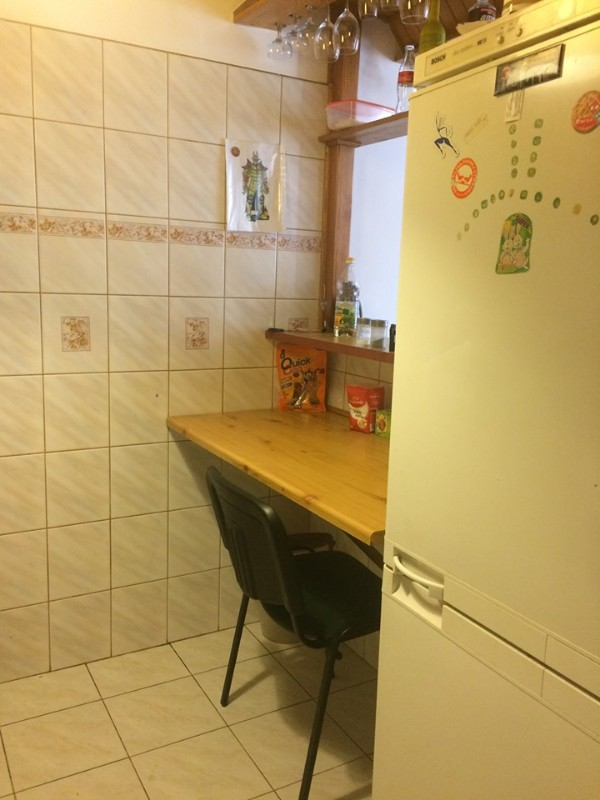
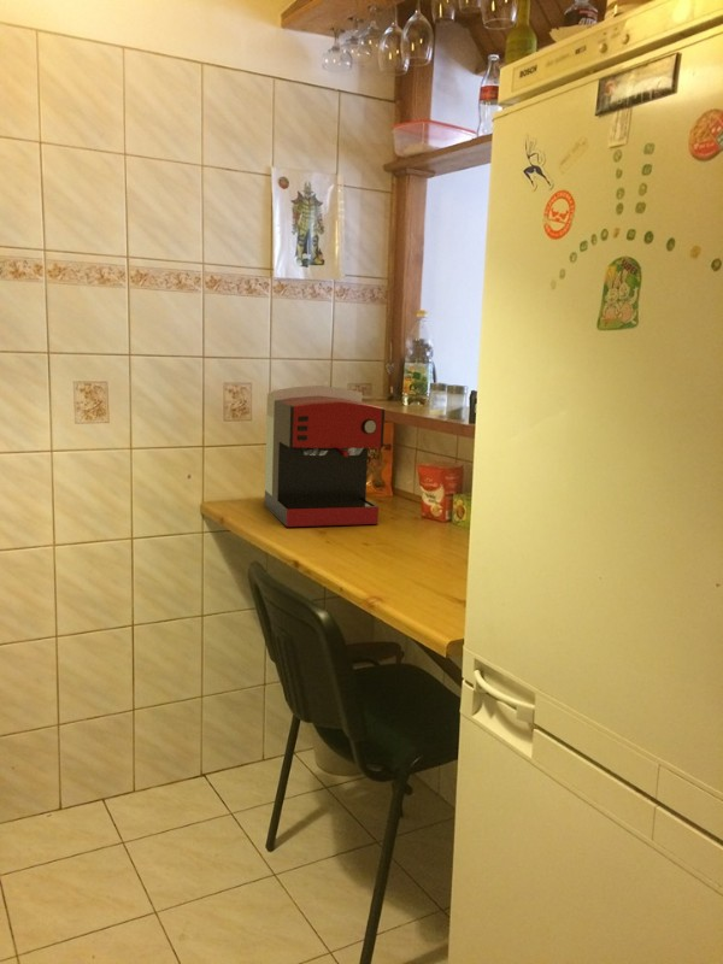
+ coffee maker (325, 453)
